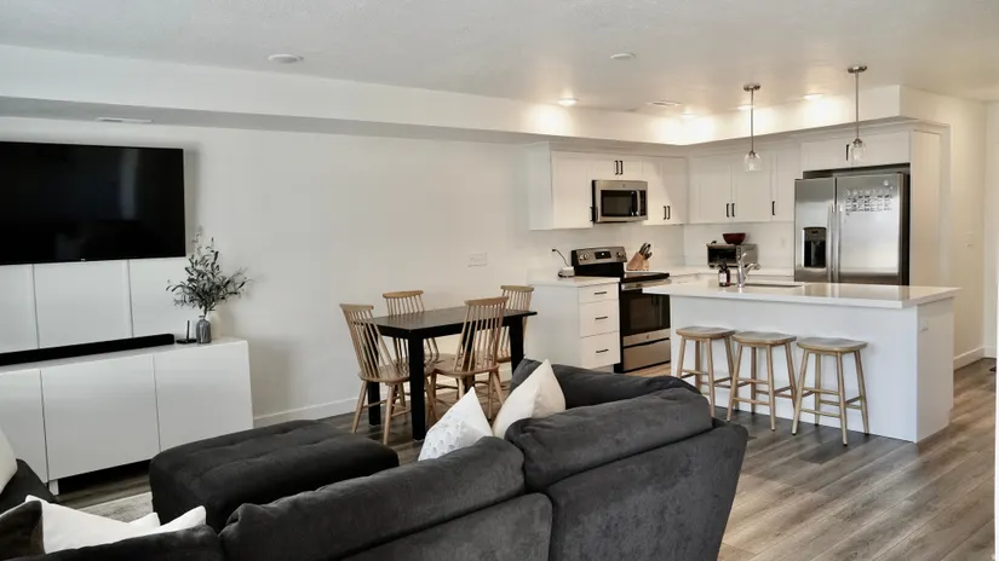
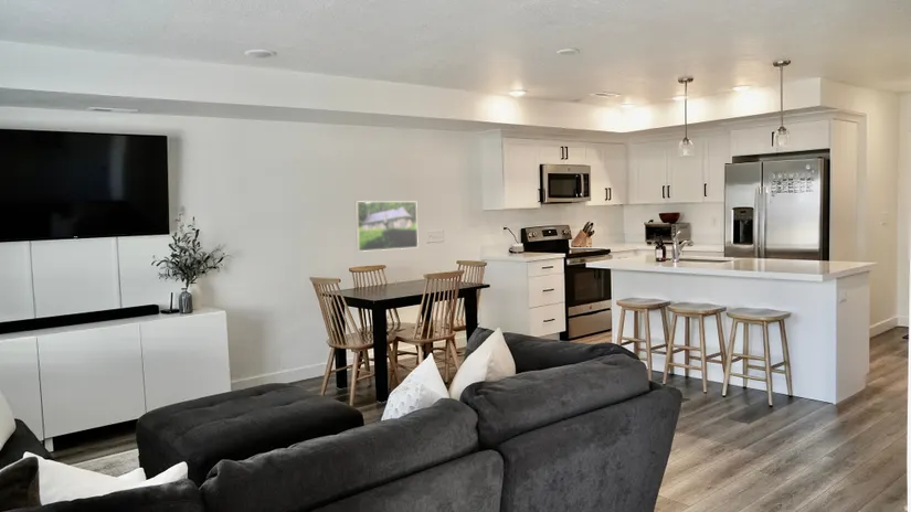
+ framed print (388, 225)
